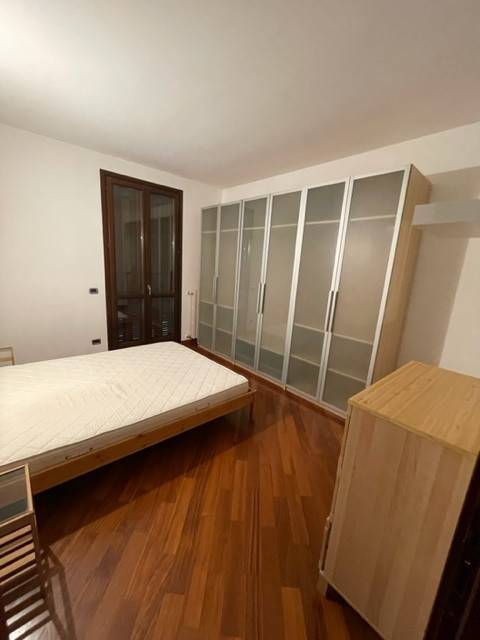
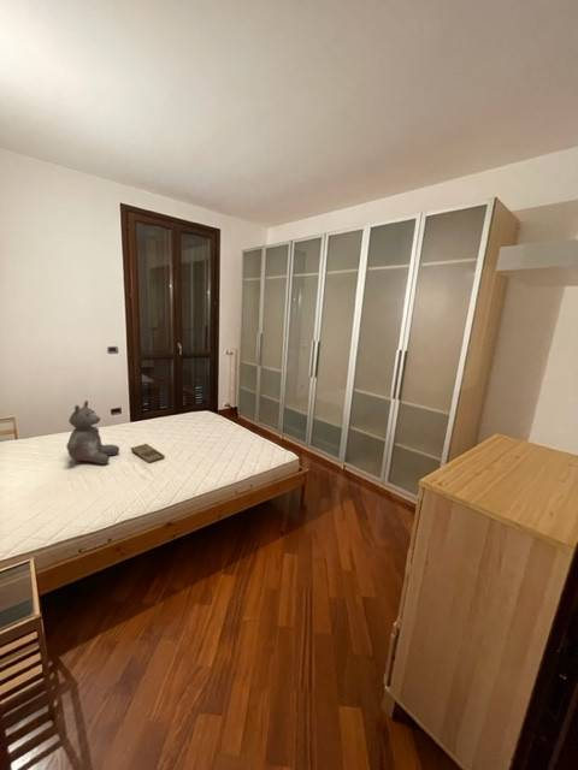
+ teddy bear (93, 431)
+ tray (147, 452)
